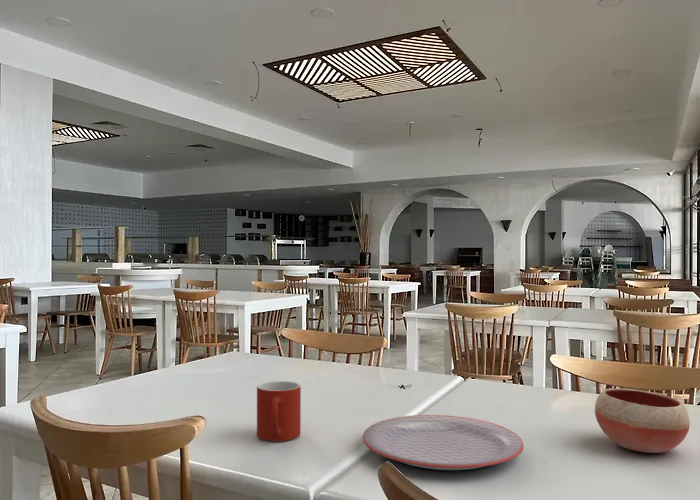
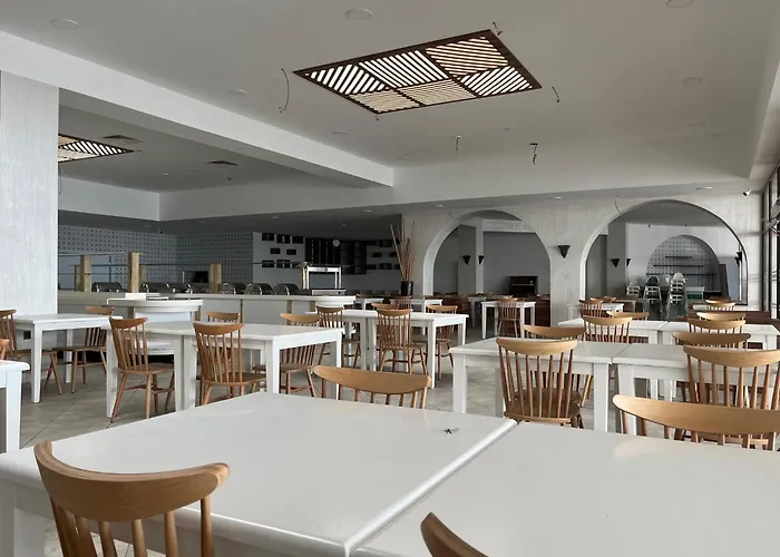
- bowl (640, 420)
- plate (441, 443)
- mug (279, 412)
